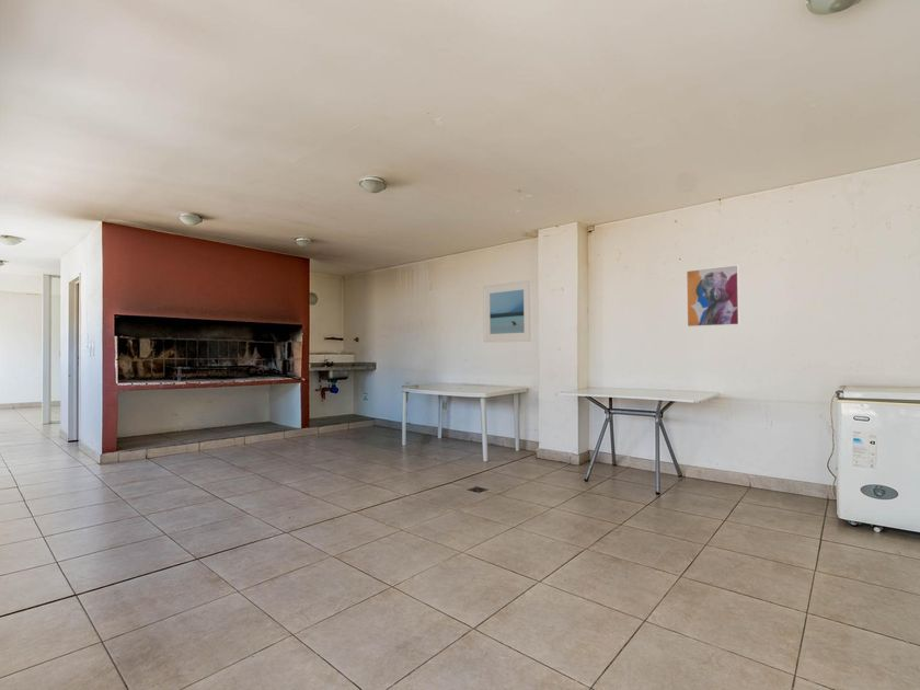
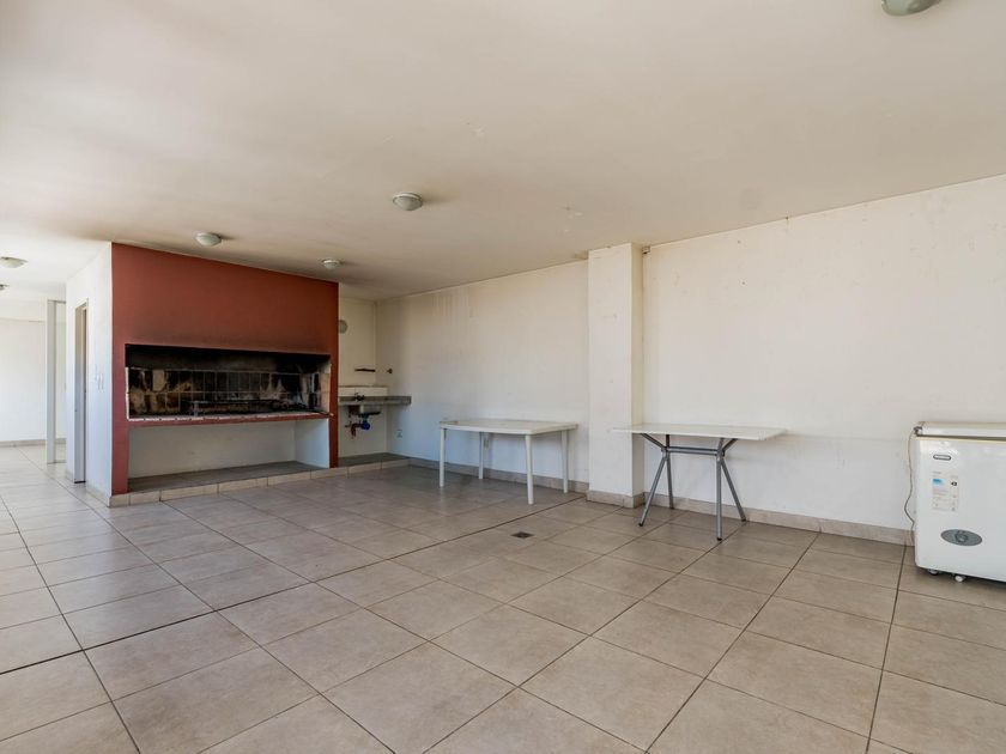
- wall art (712, 297)
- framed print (506, 312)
